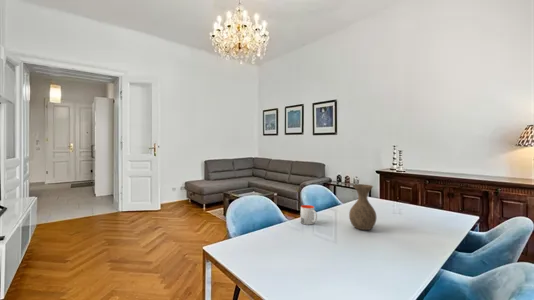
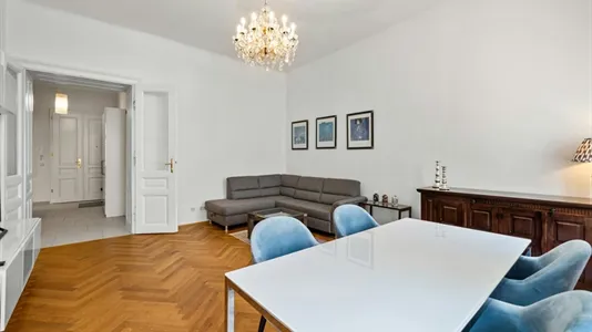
- vase (362, 206)
- mug (309, 215)
